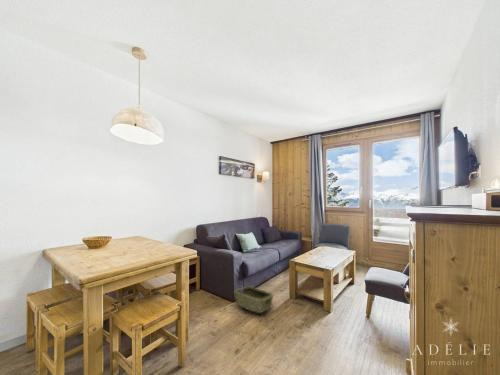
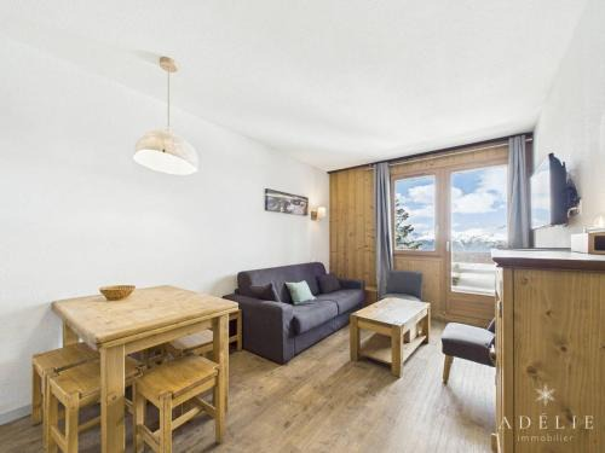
- woven basket (253, 298)
